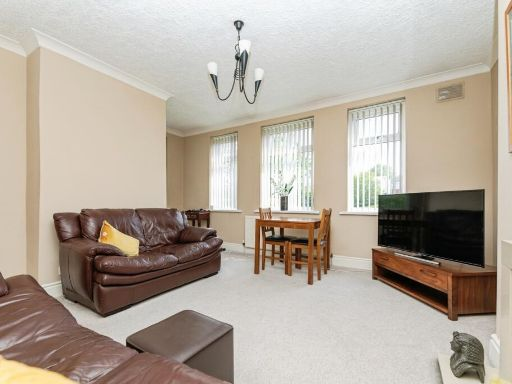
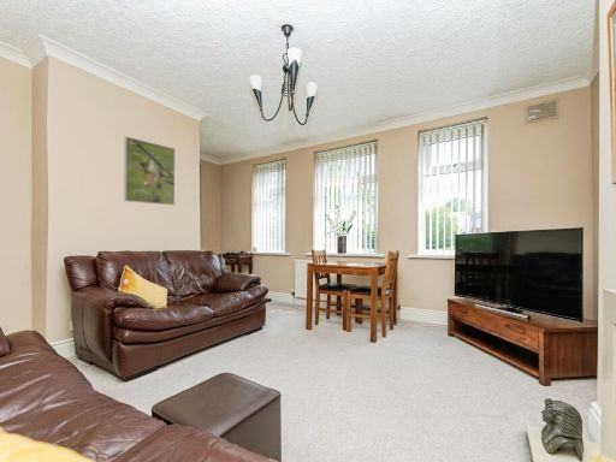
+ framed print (150, 173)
